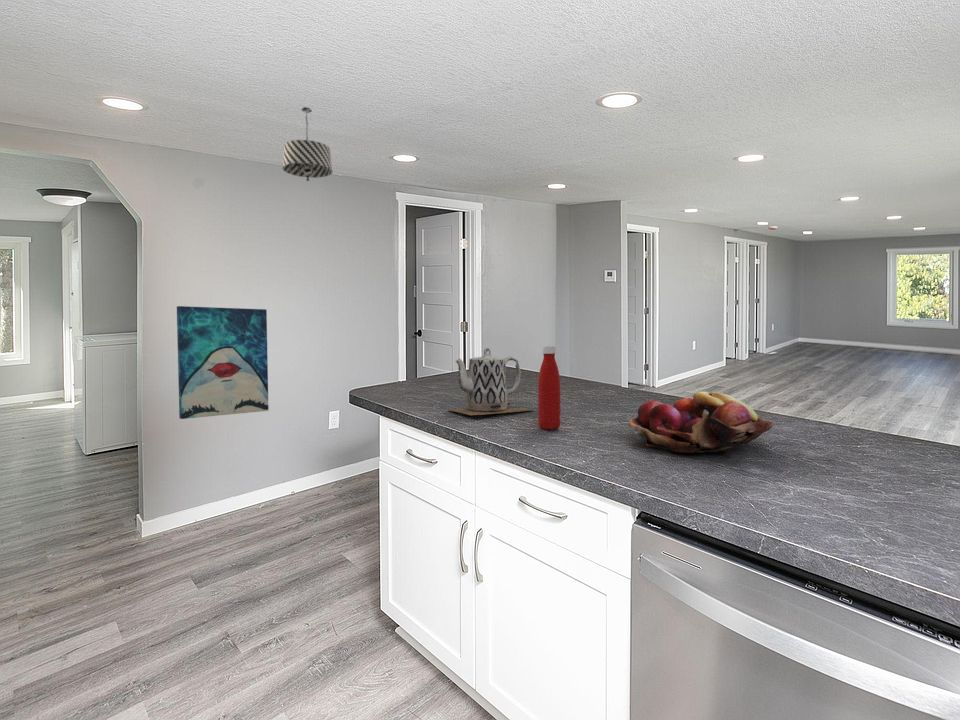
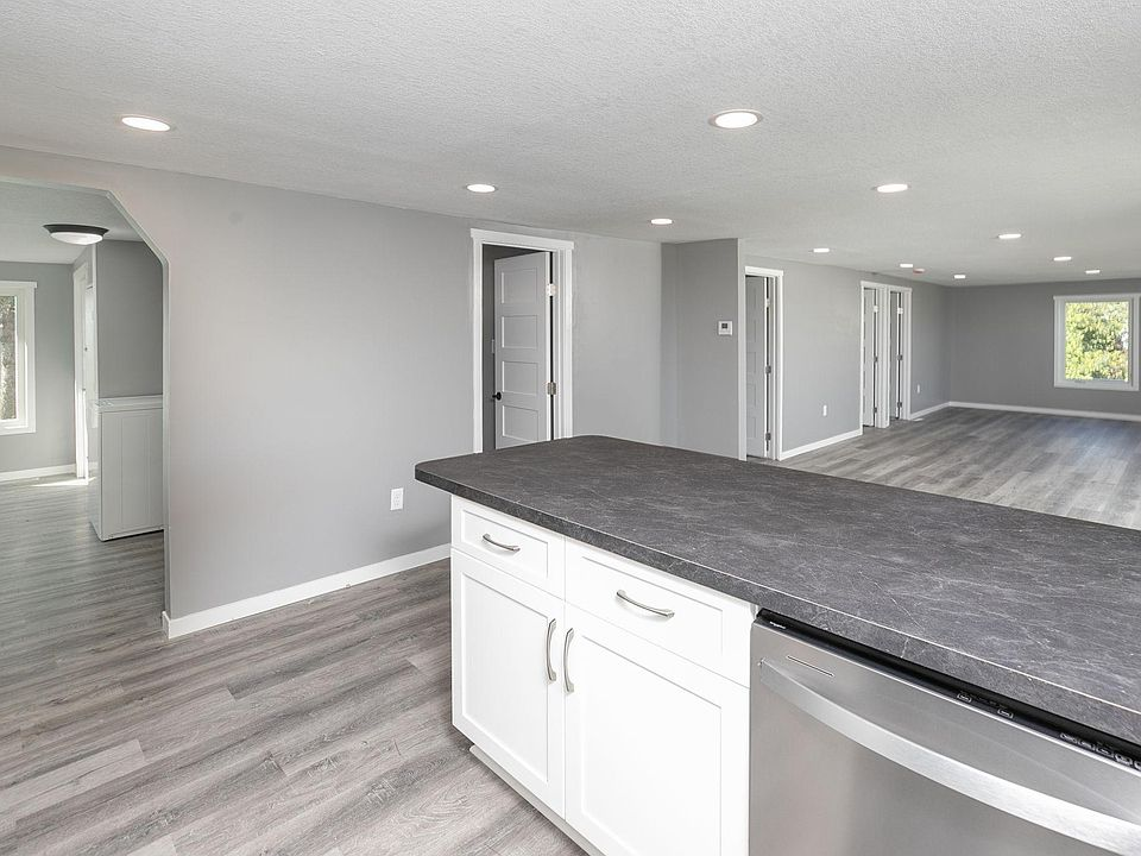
- bottle (549, 387)
- teapot (490, 379)
- pendant light (307, 145)
- fruit basket (699, 419)
- wall art (225, 361)
